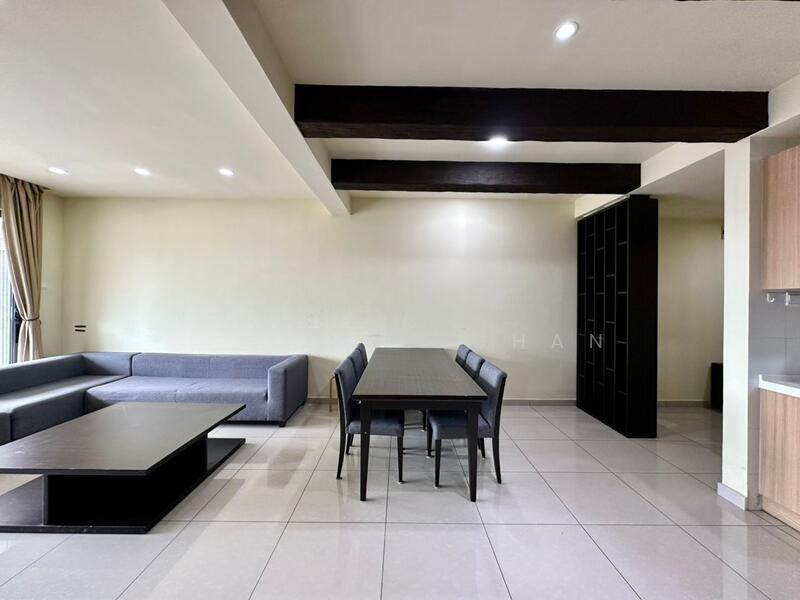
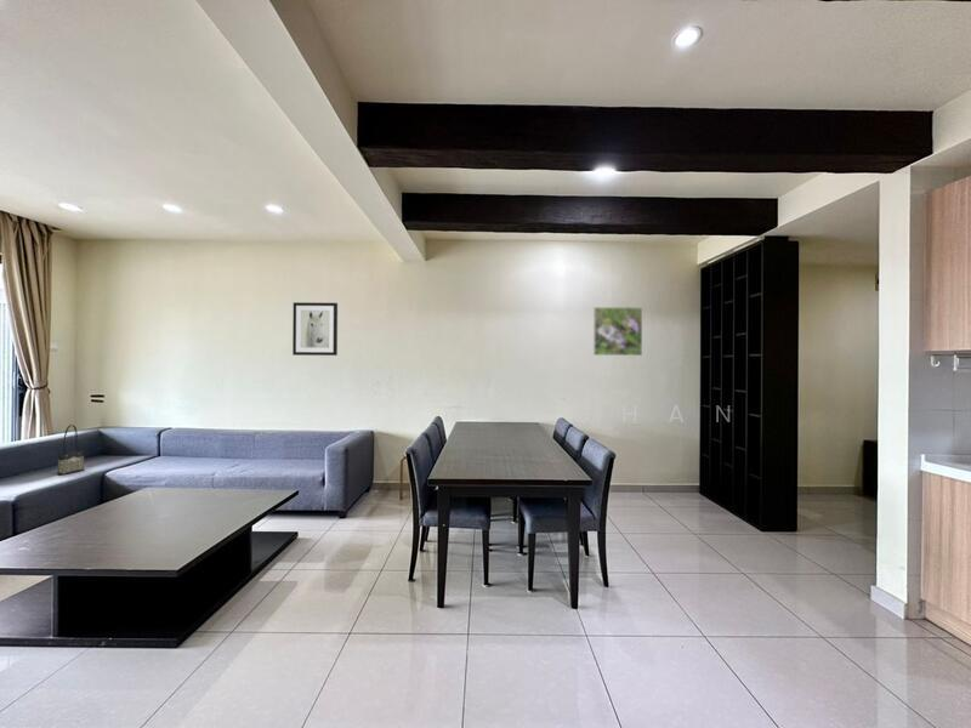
+ wall art (314, 329)
+ tote bag (70, 451)
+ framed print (618, 331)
